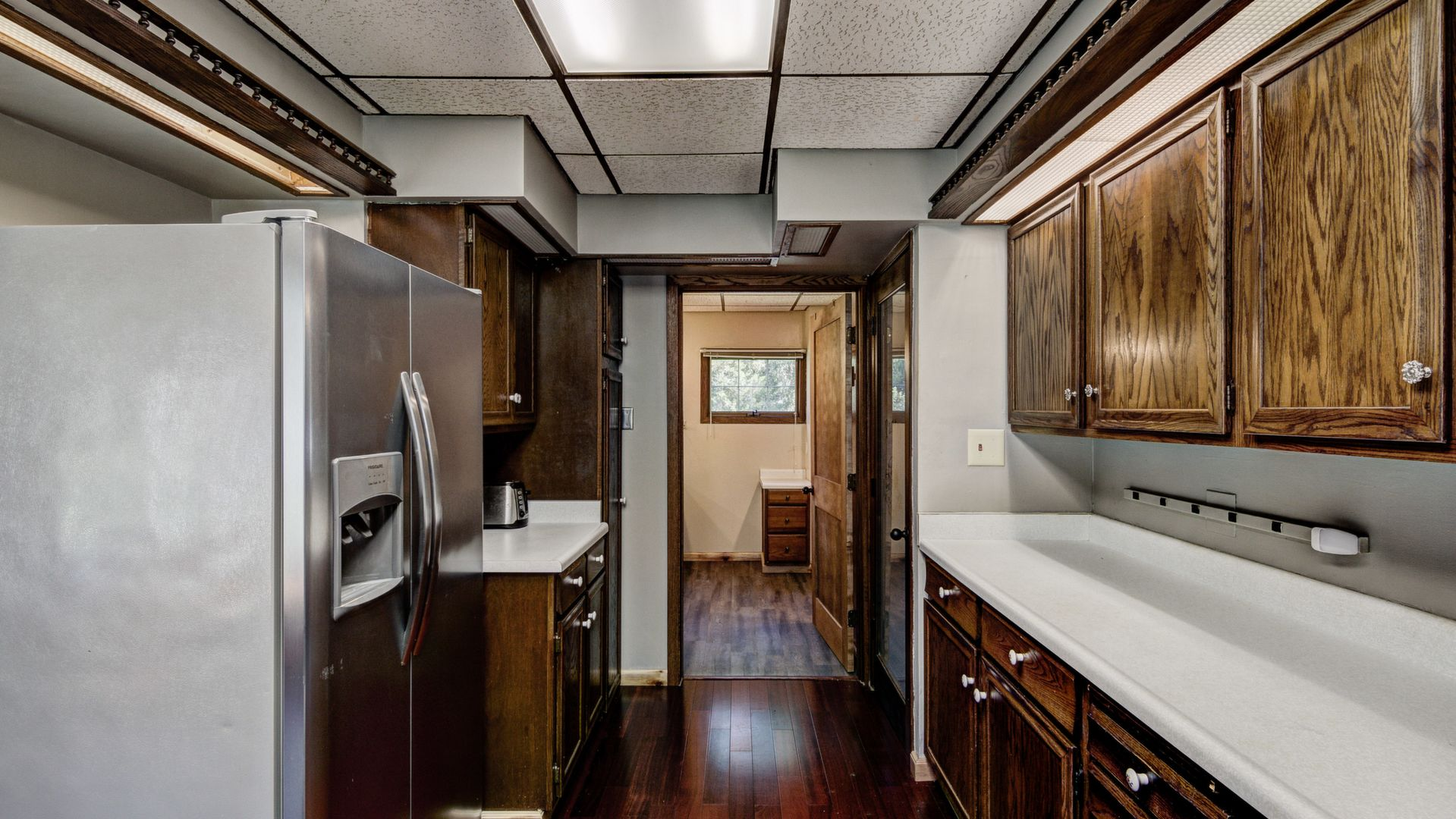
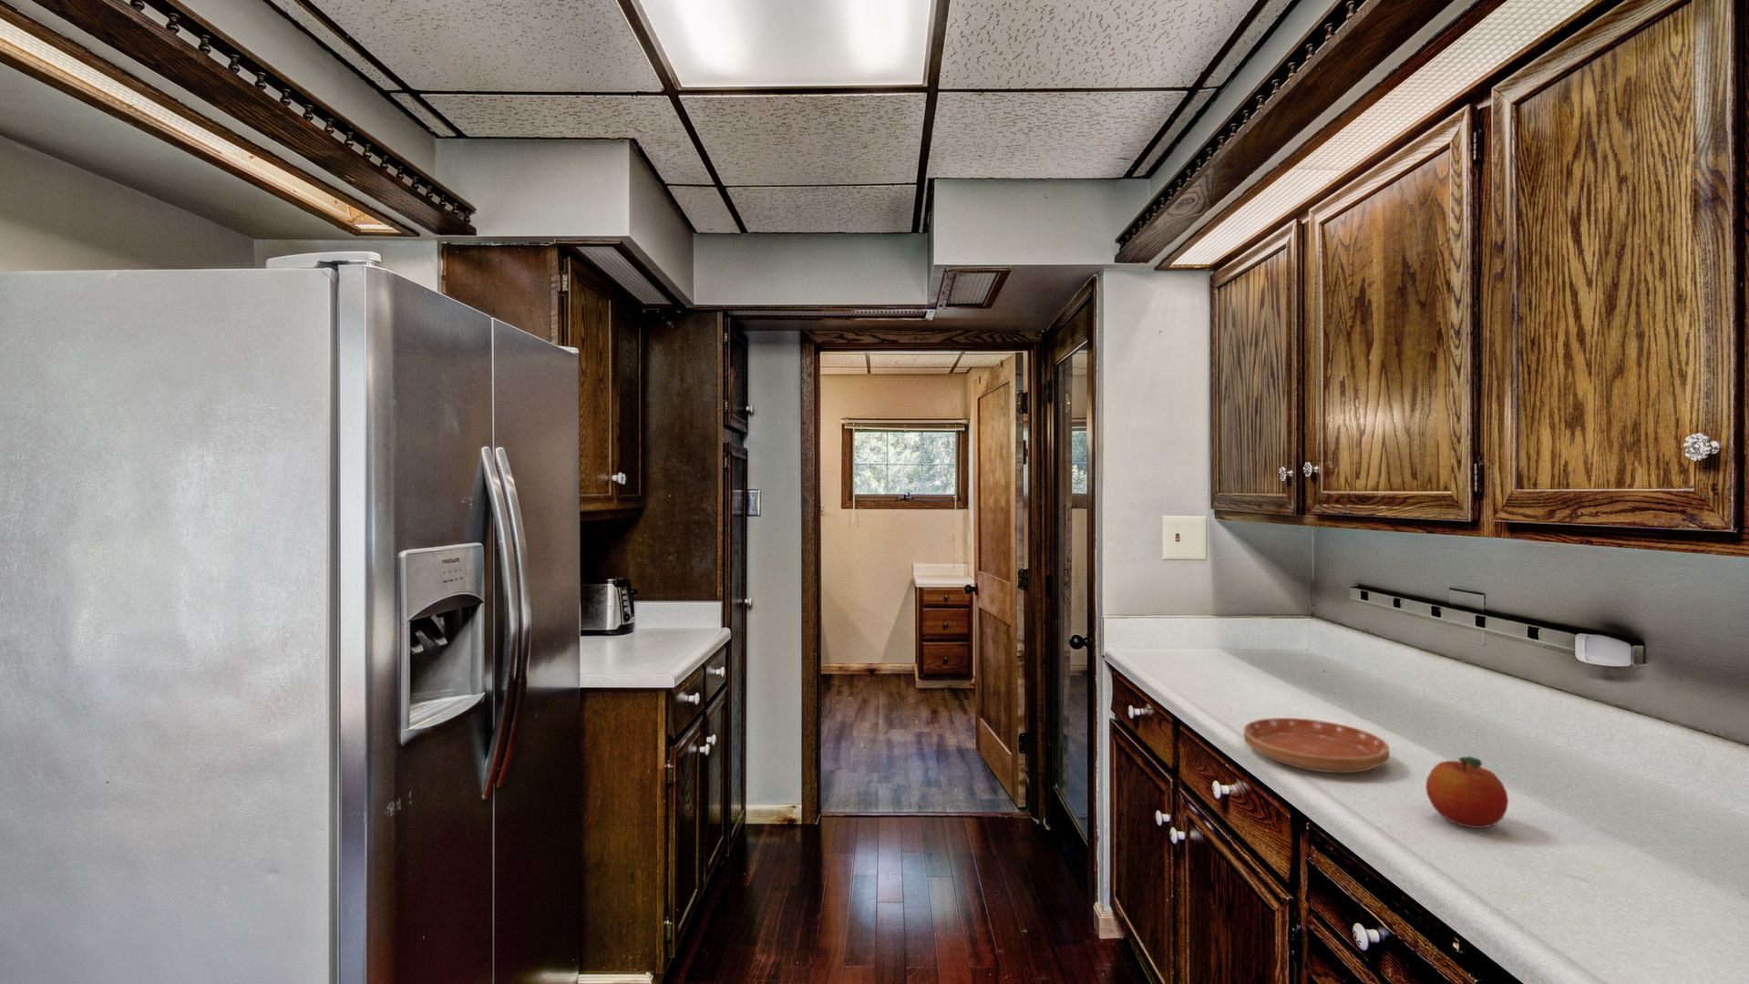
+ fruit (1464, 787)
+ saucer (1313, 745)
